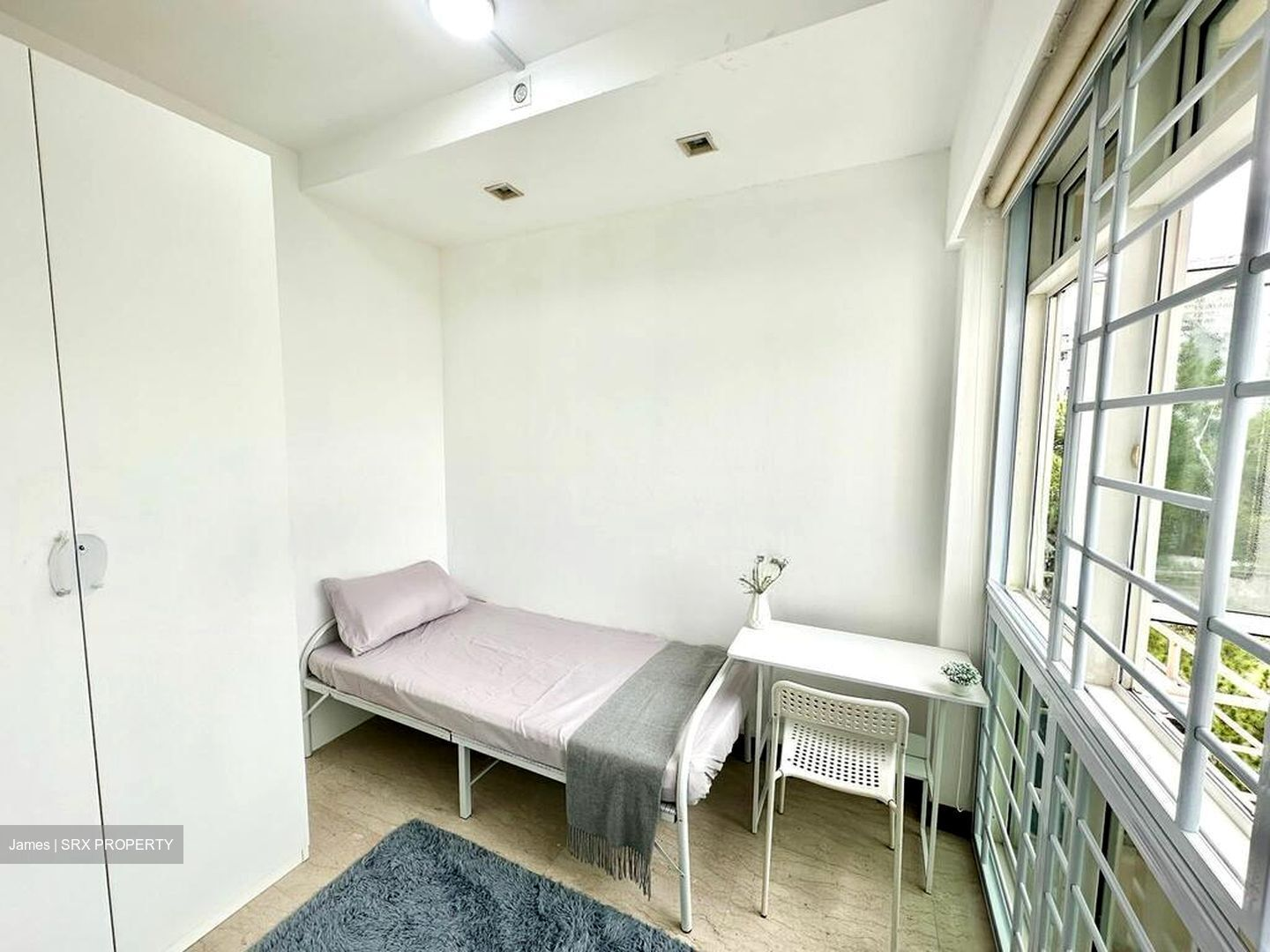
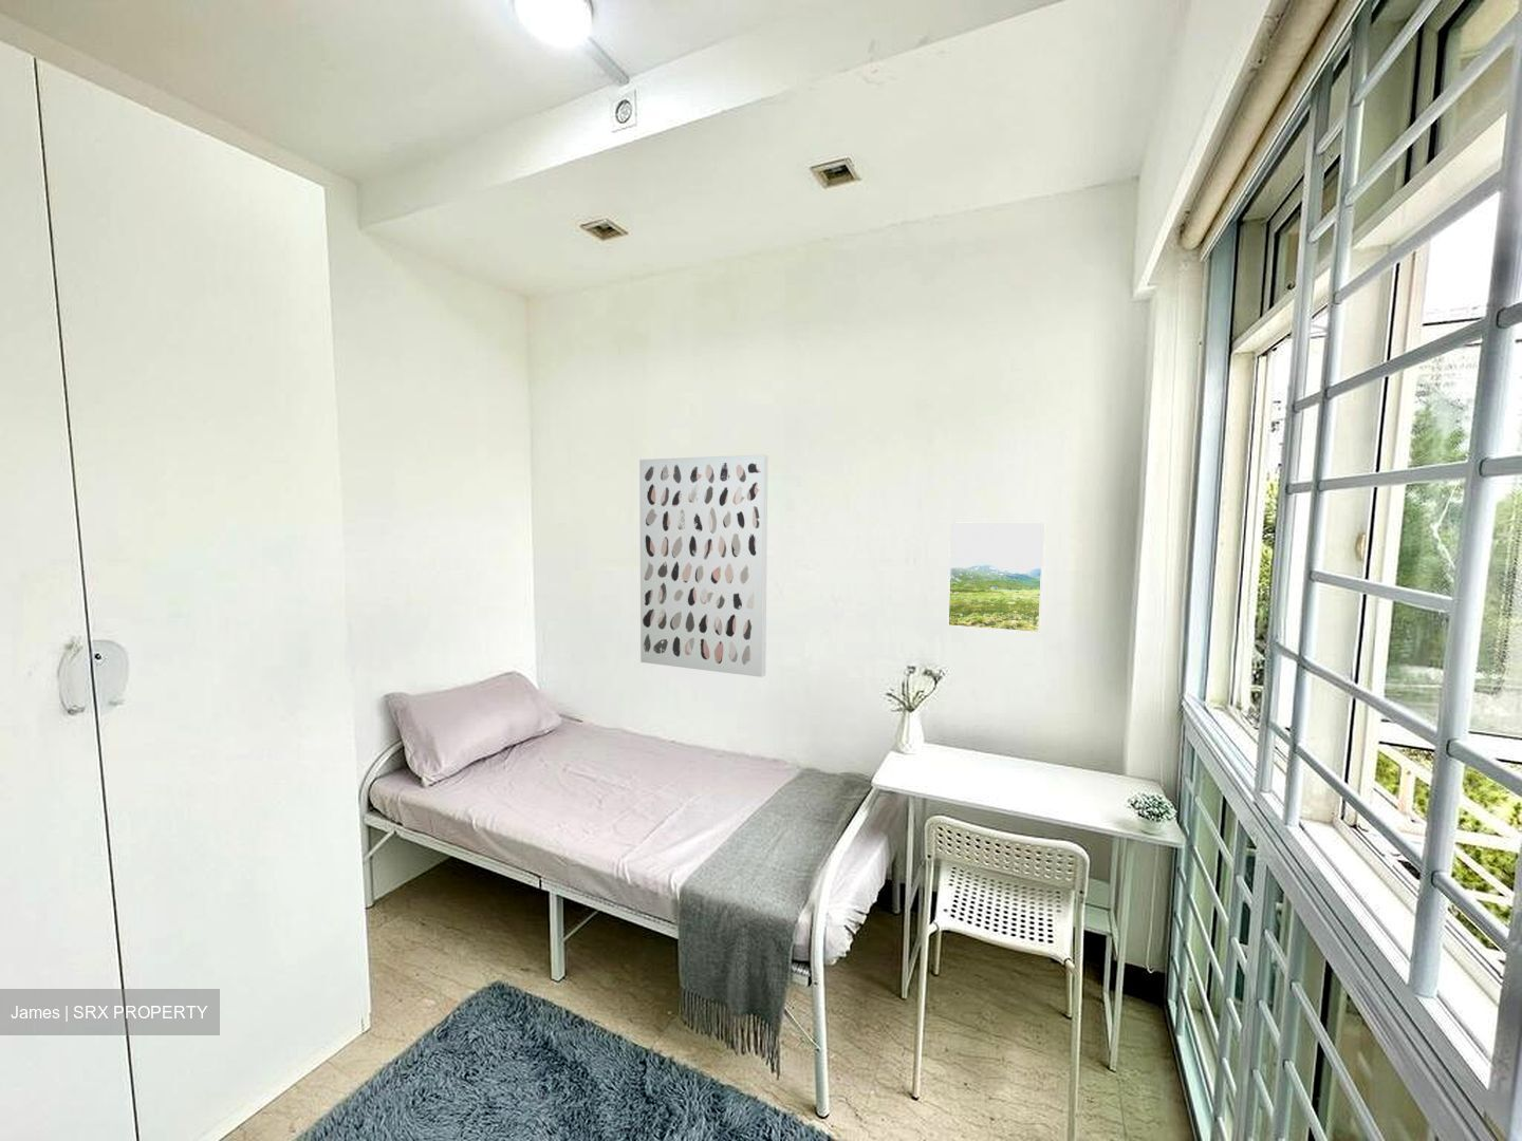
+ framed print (995, 575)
+ wall art (701, 565)
